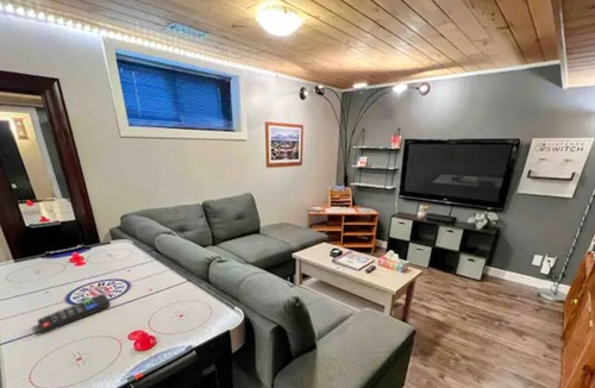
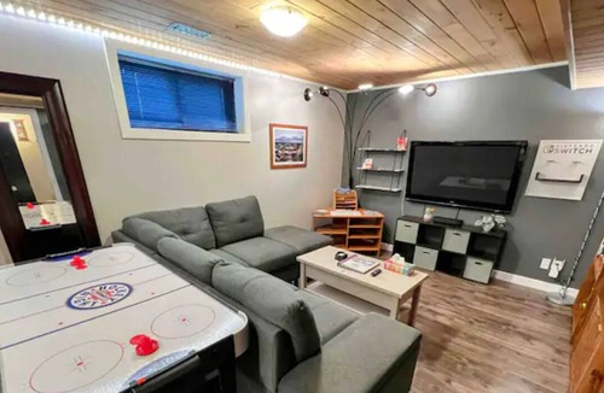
- remote control (75, 311)
